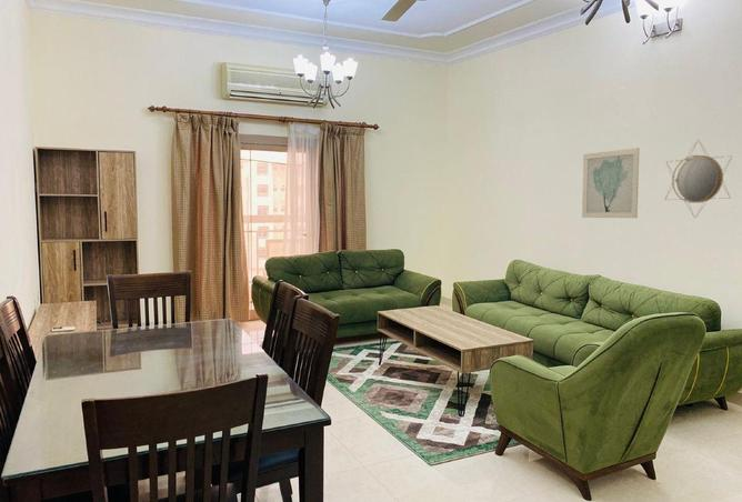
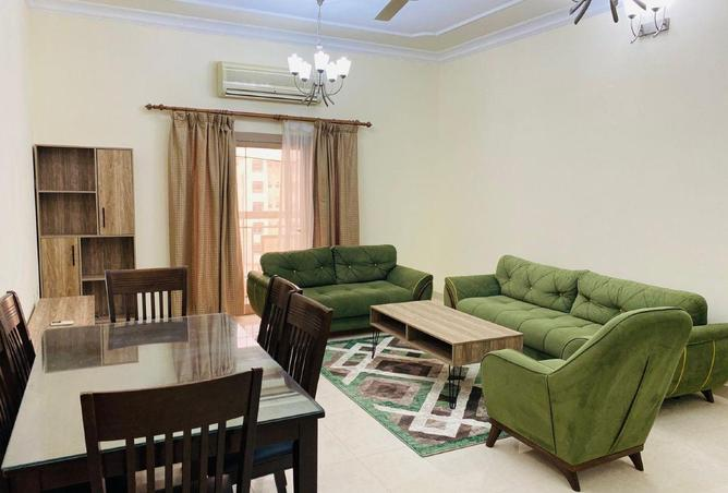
- wall art (609, 184)
- home mirror (696, 179)
